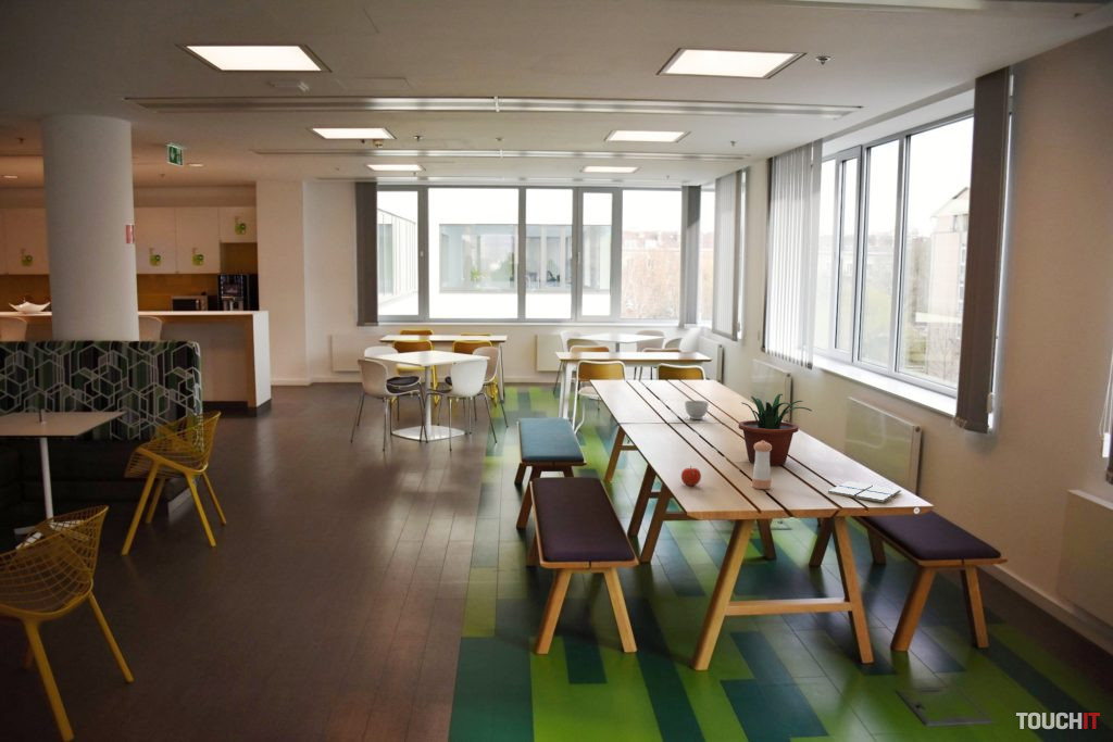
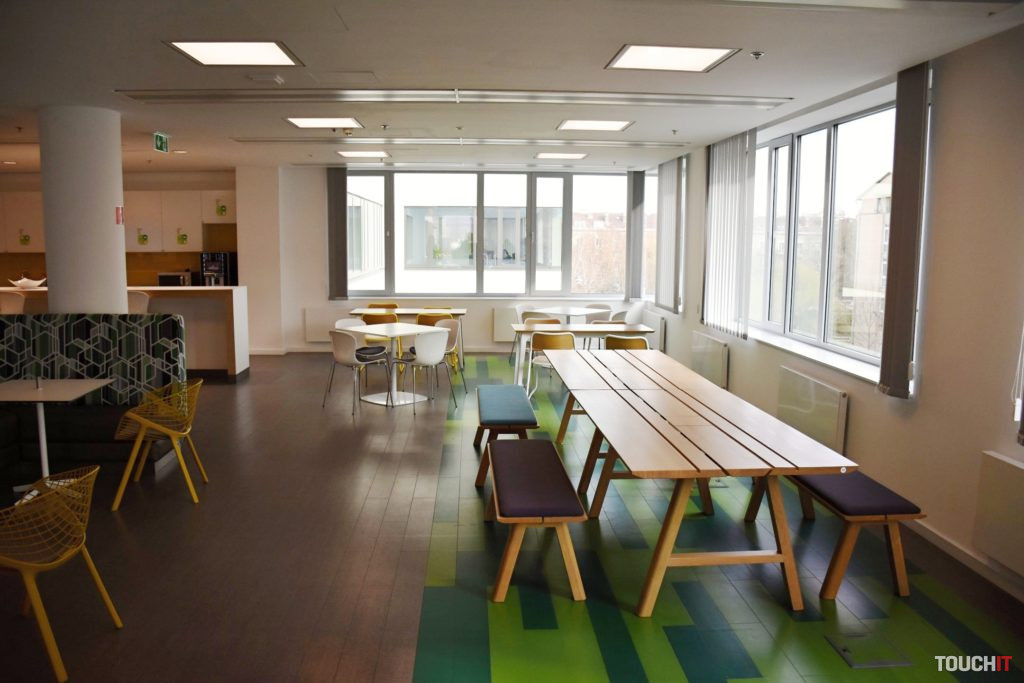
- bowl (696, 410)
- drink coaster (864, 491)
- pepper shaker (762, 464)
- potted plant (774, 429)
- apple (690, 475)
